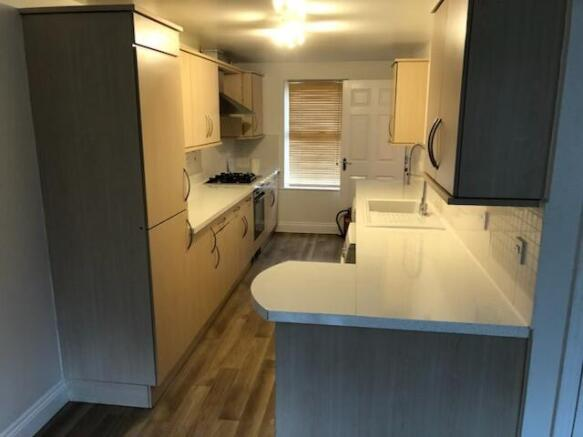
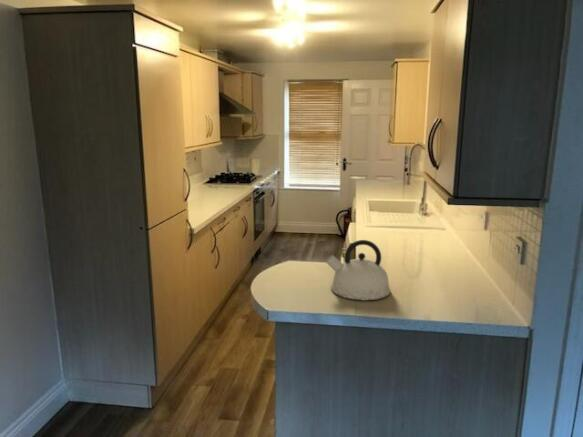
+ kettle (358, 264)
